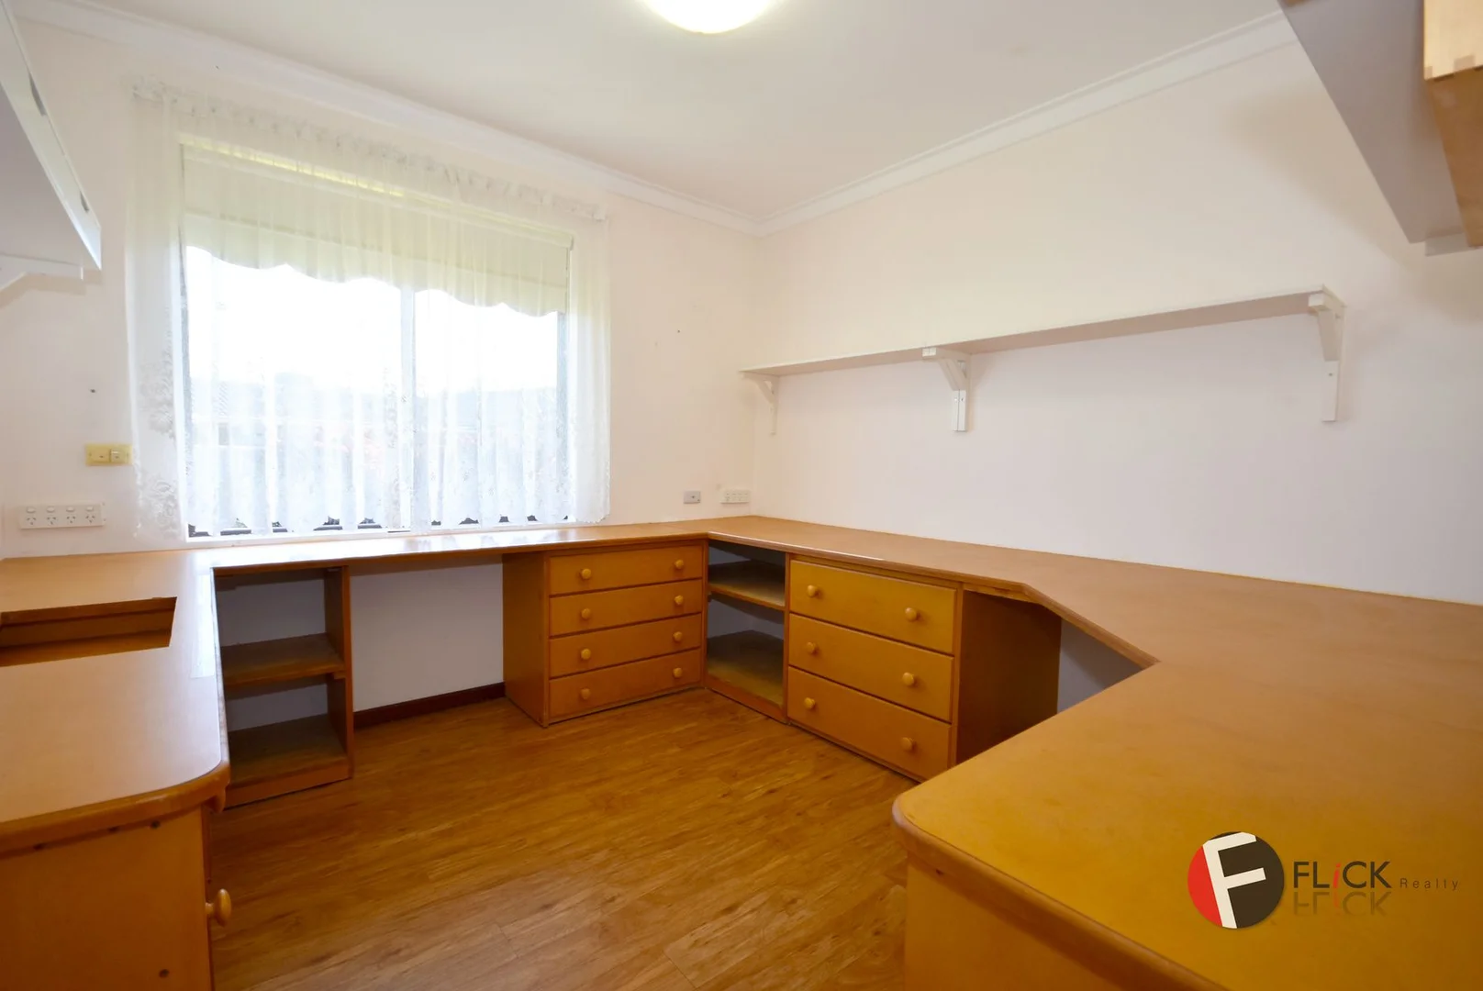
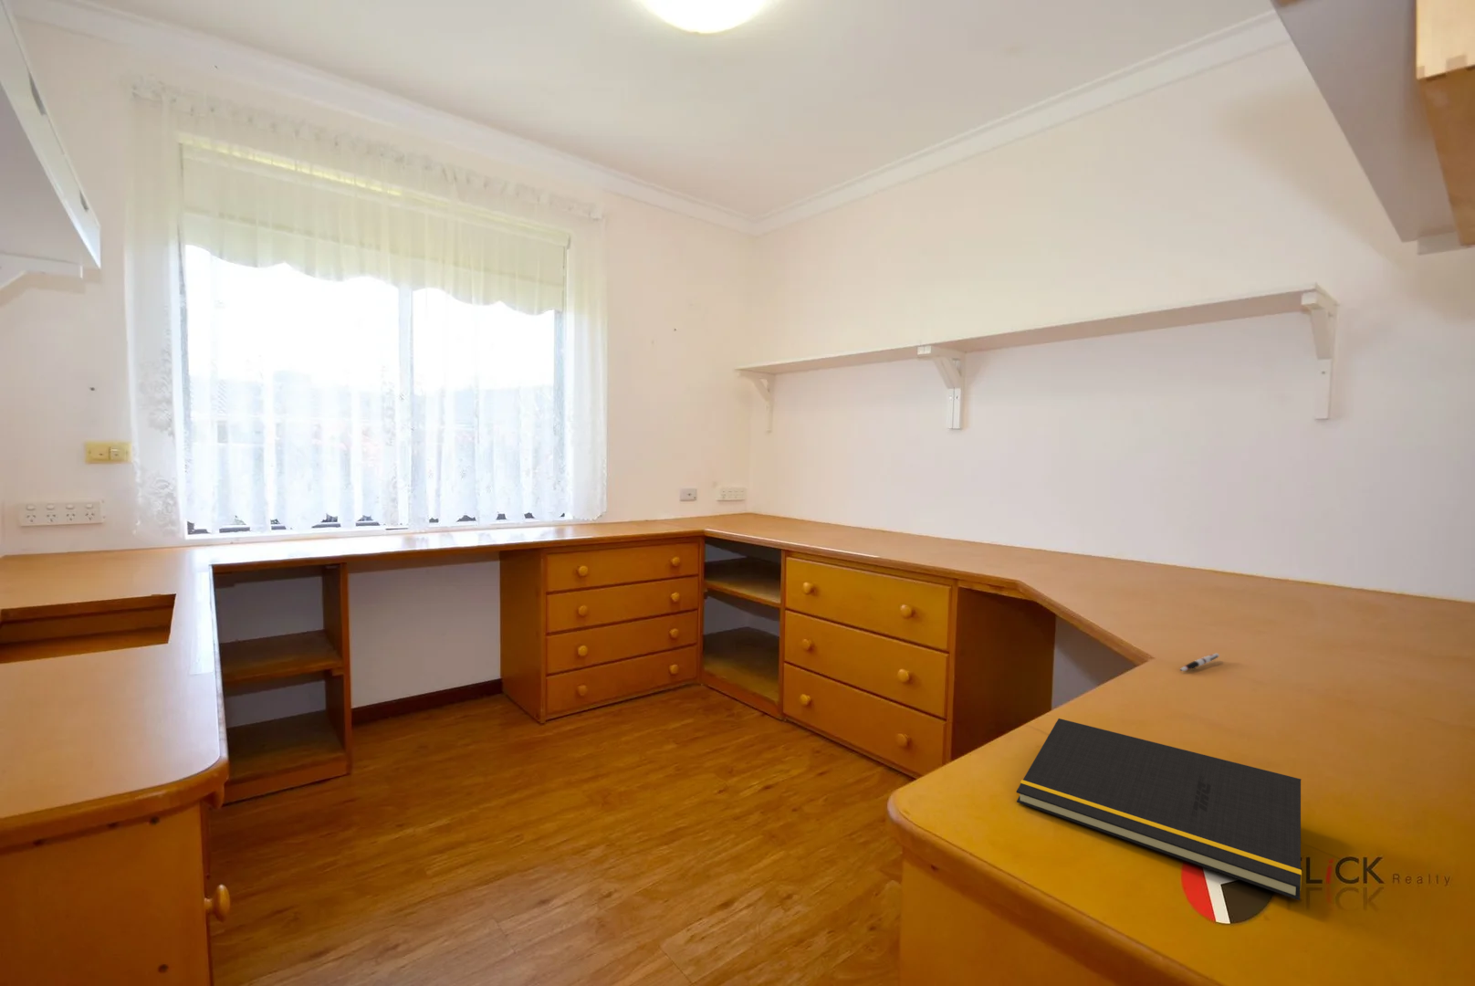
+ pen (1199, 661)
+ notepad (1155, 790)
